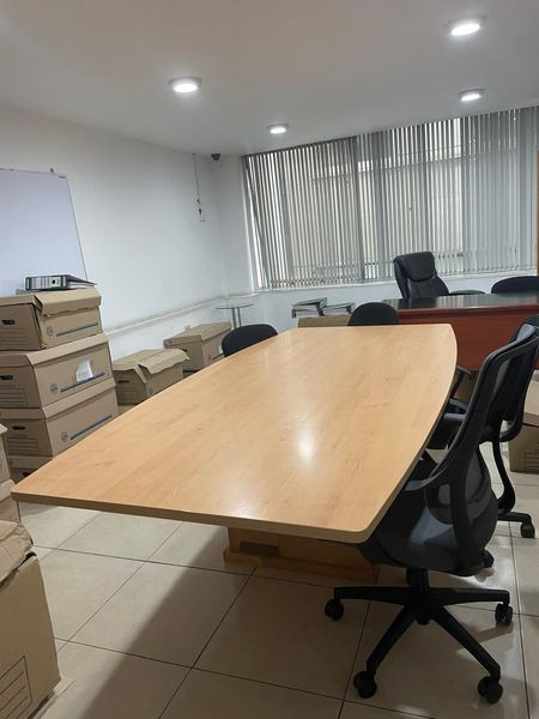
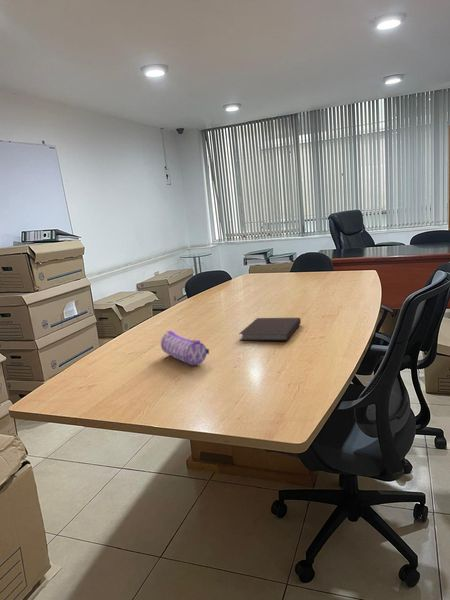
+ pencil case (182, 347)
+ notebook (271, 328)
